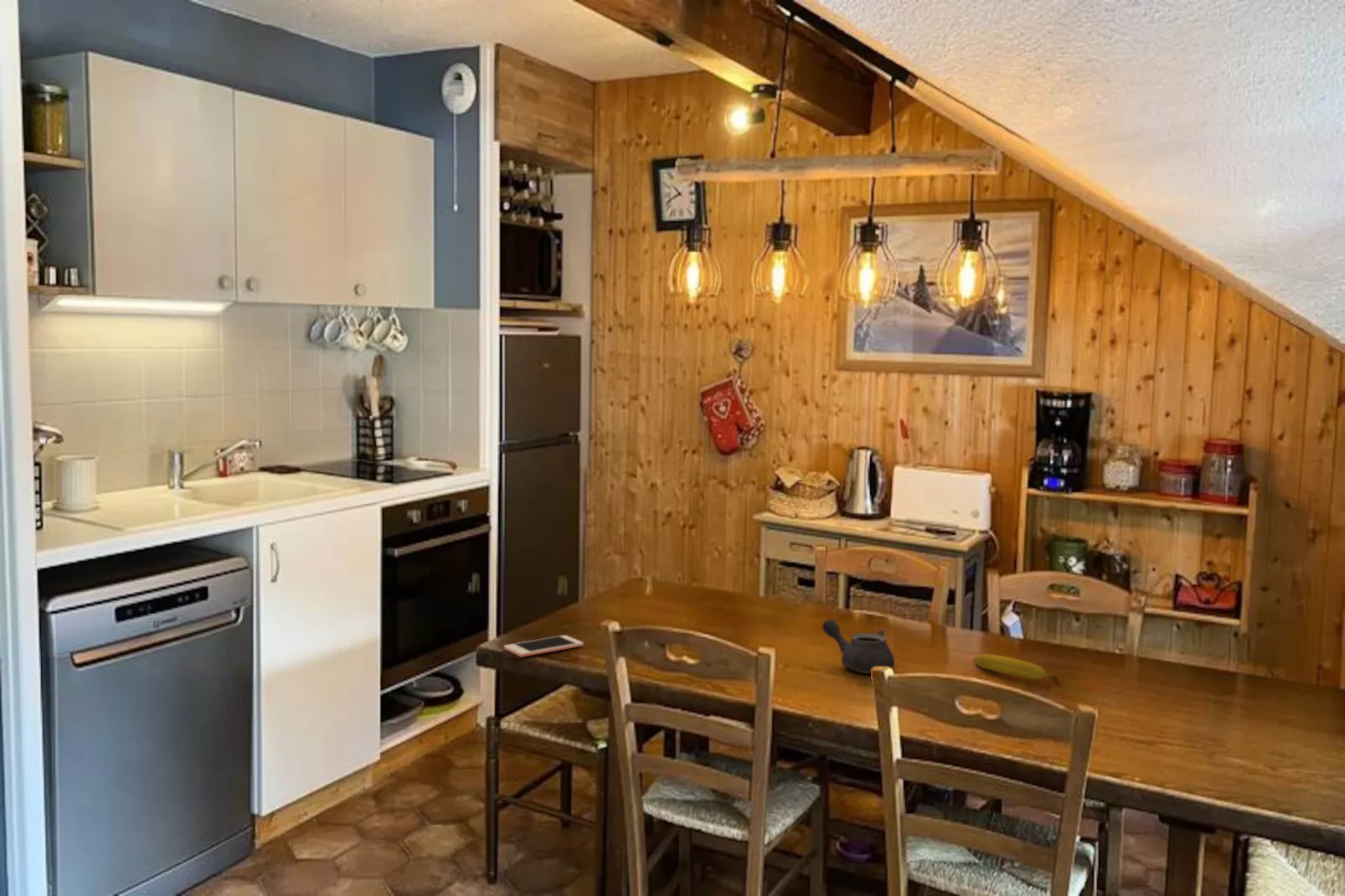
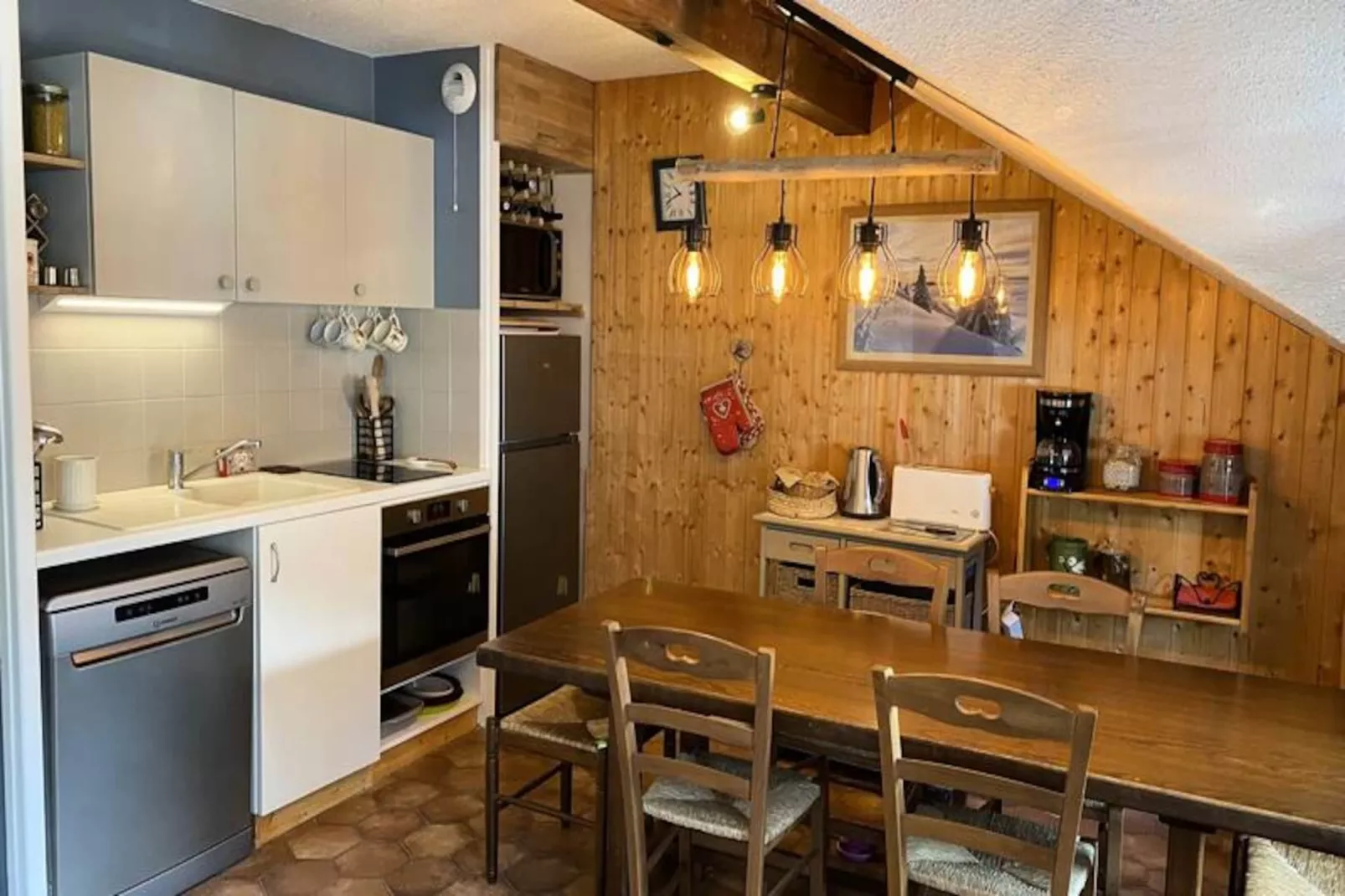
- fruit (1010, 664)
- cell phone (544, 646)
- teapot (858, 644)
